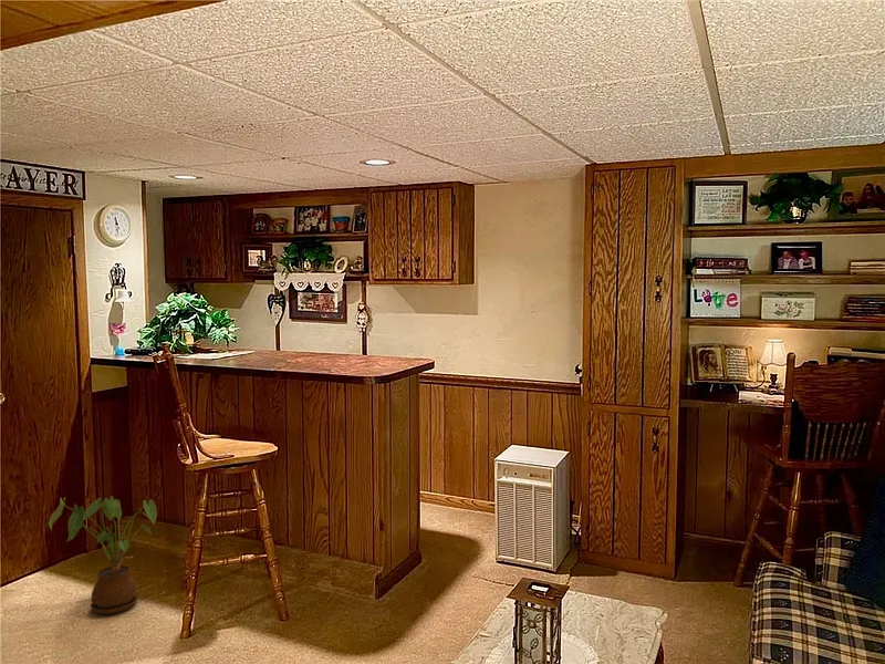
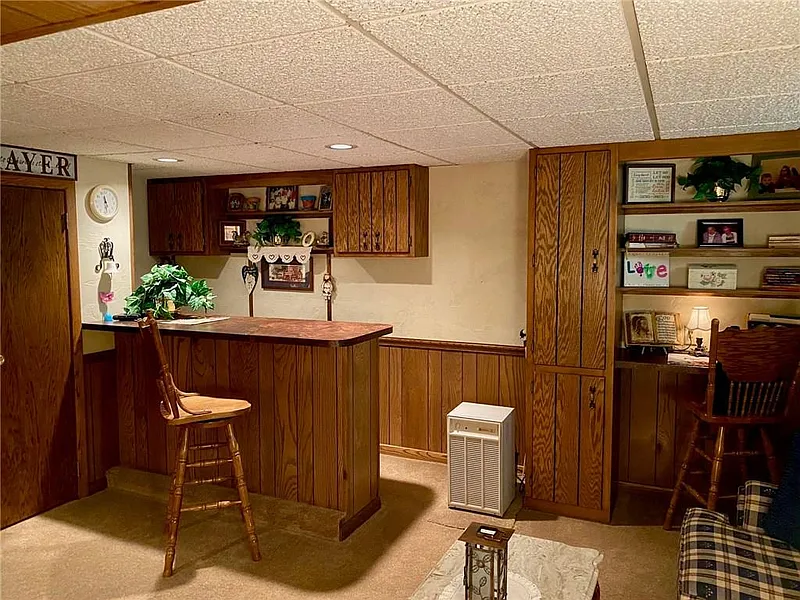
- house plant (110, 548)
